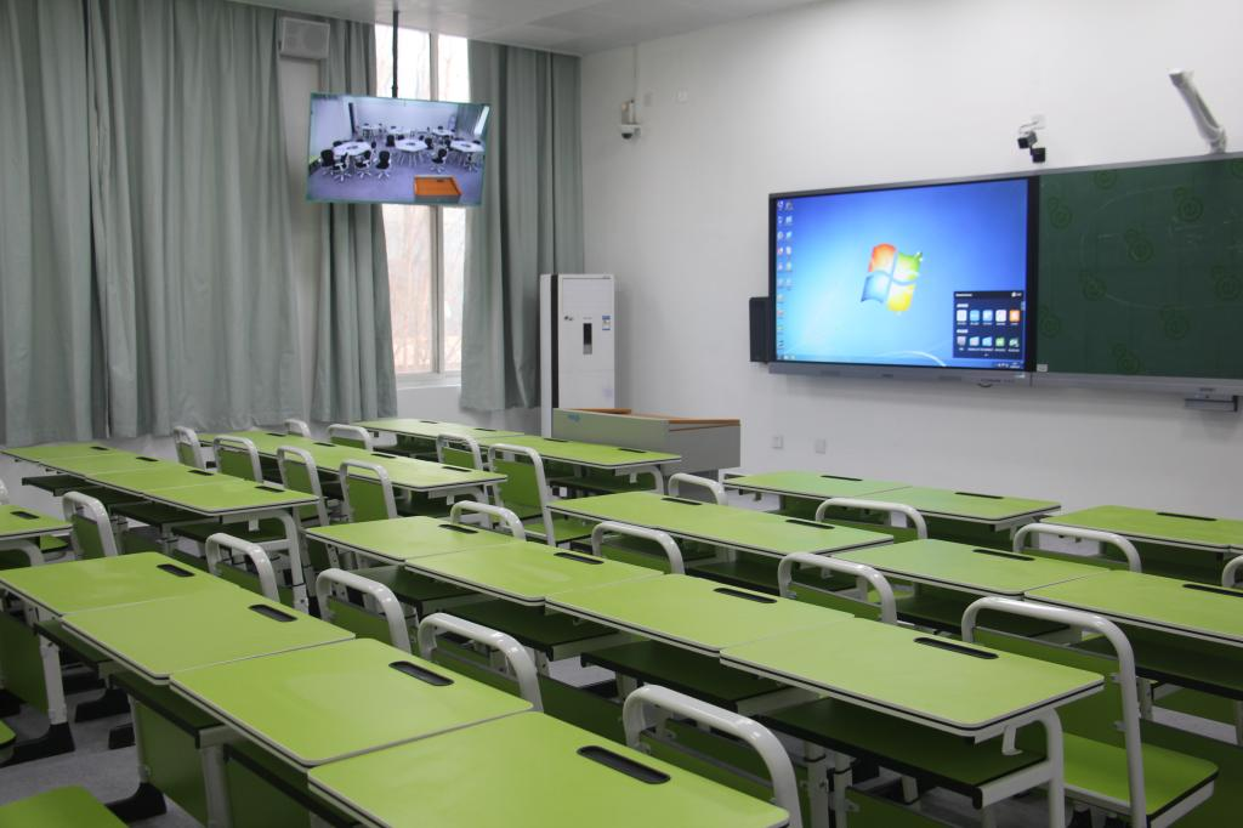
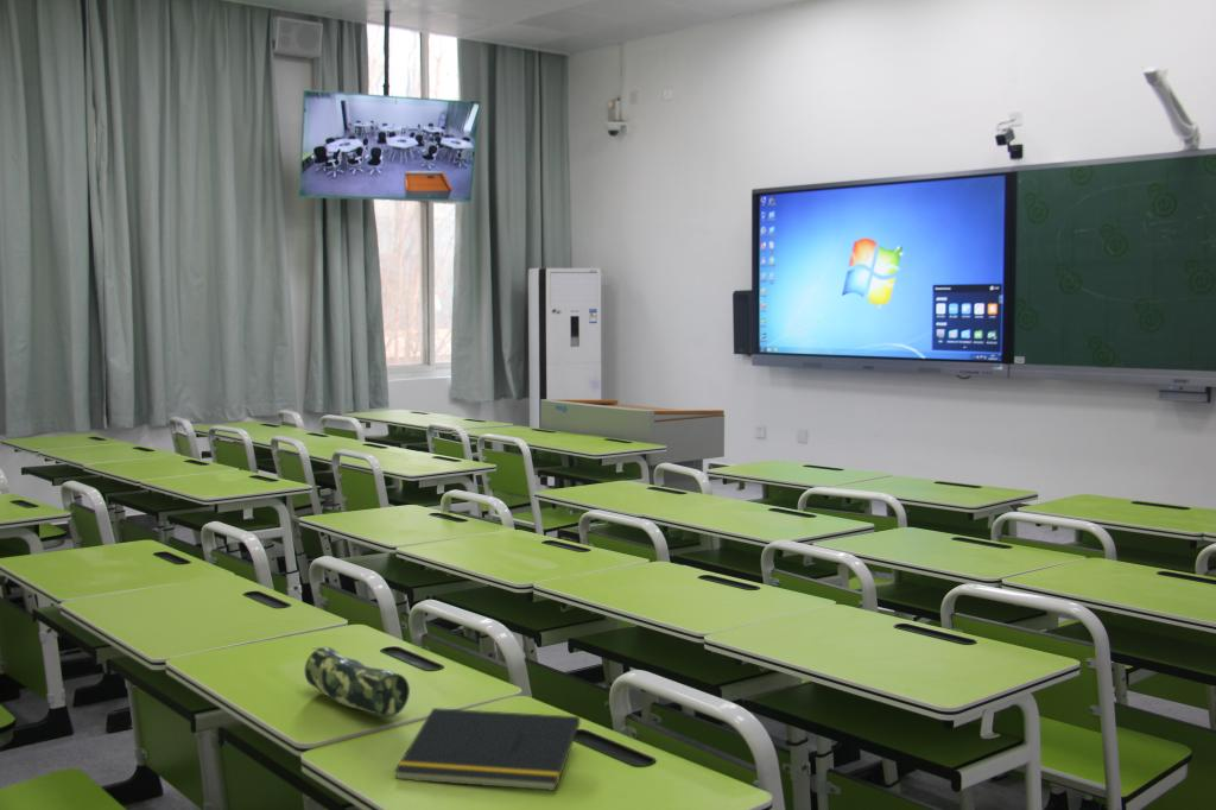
+ notepad (490, 746)
+ pencil case (353, 681)
